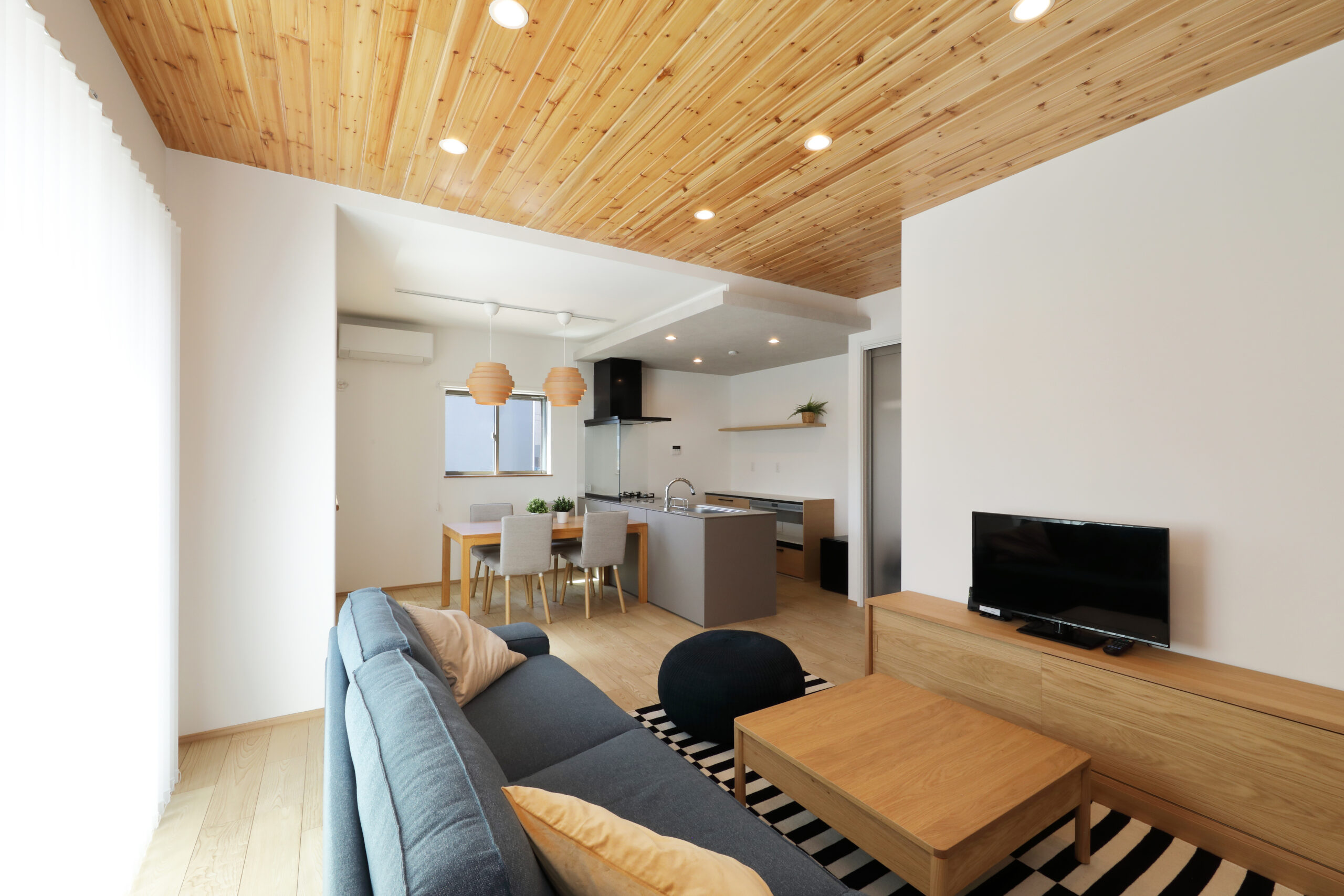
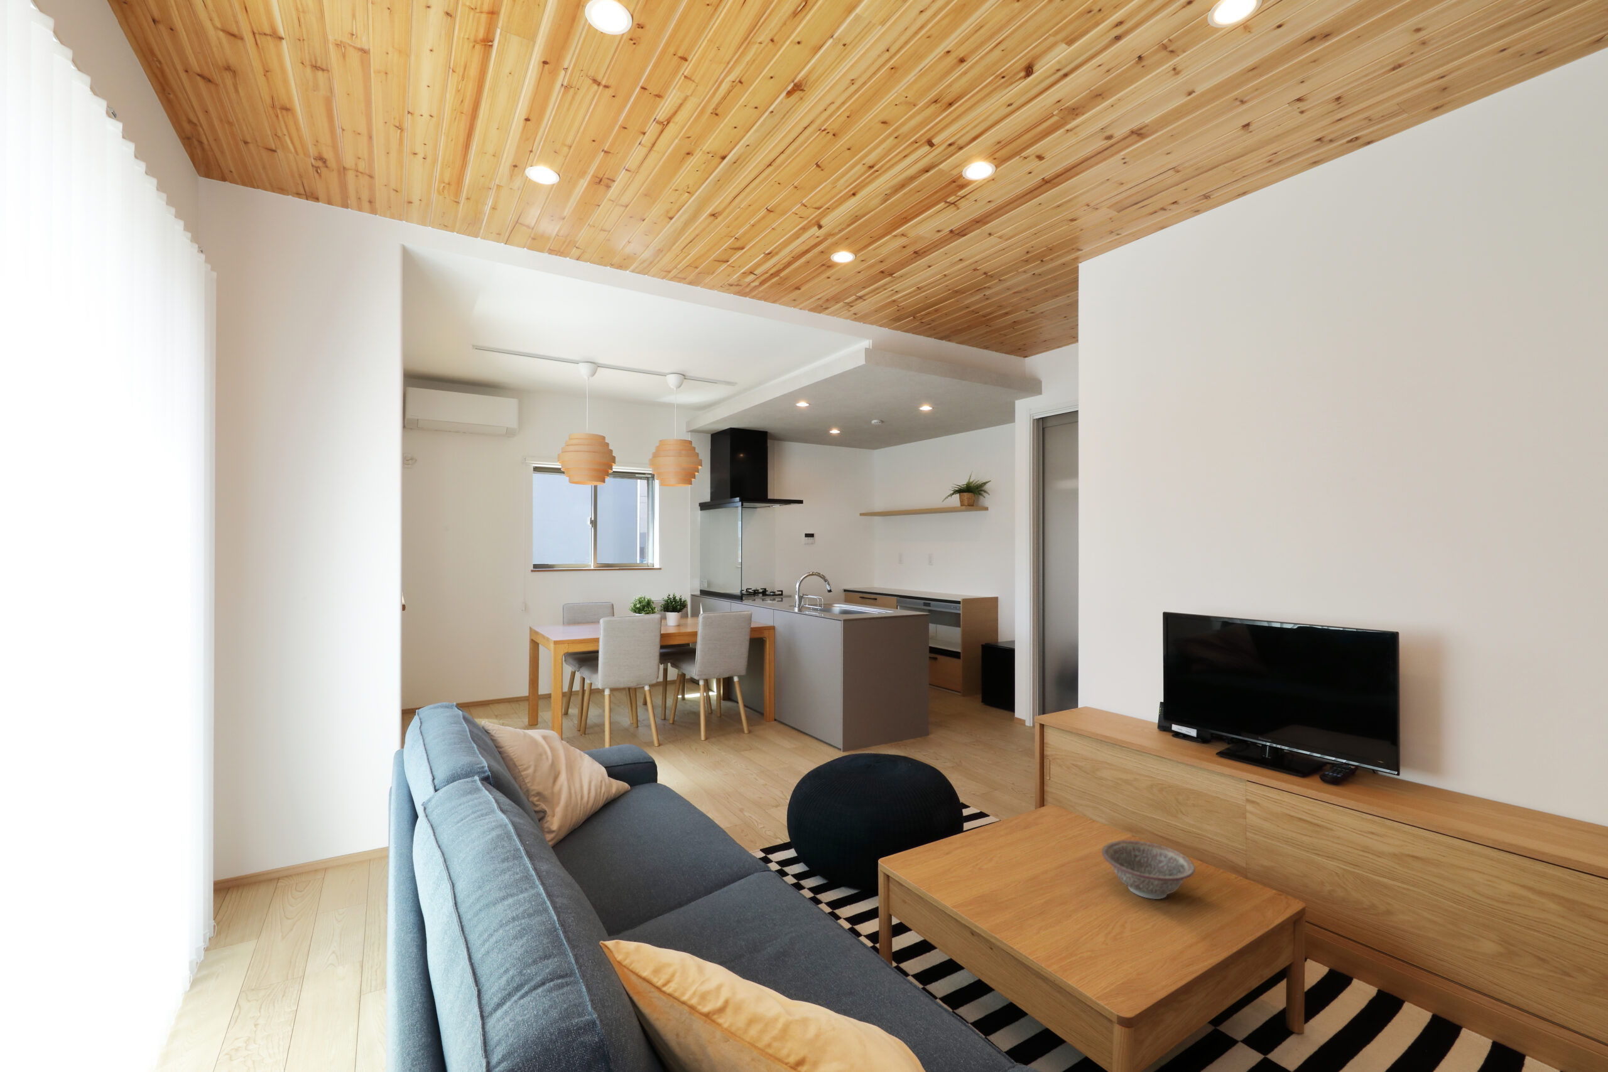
+ decorative bowl (1147, 873)
